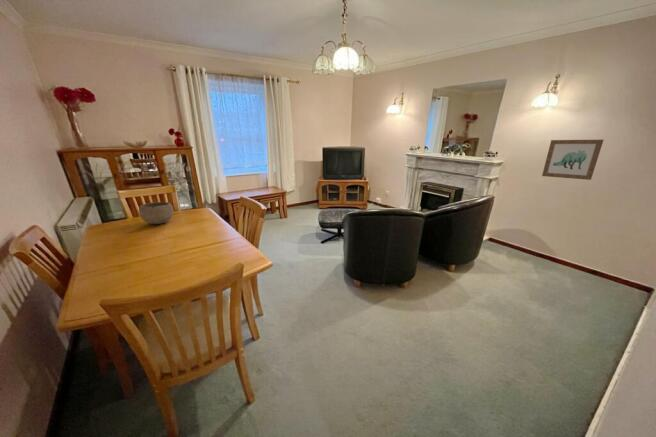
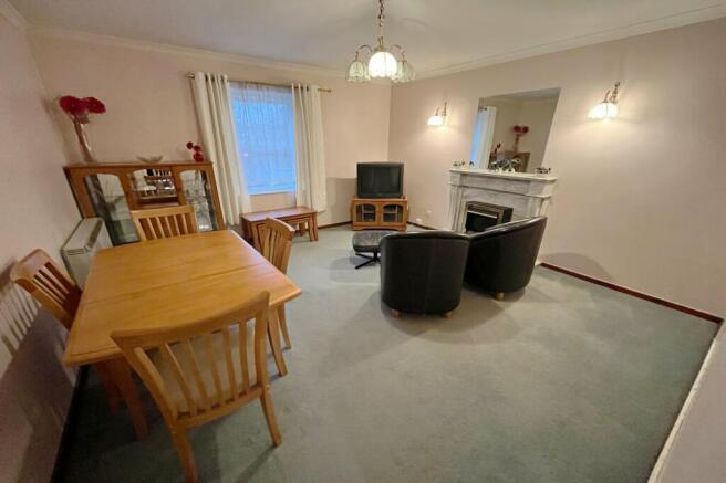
- bowl (157, 213)
- wall art (570, 159)
